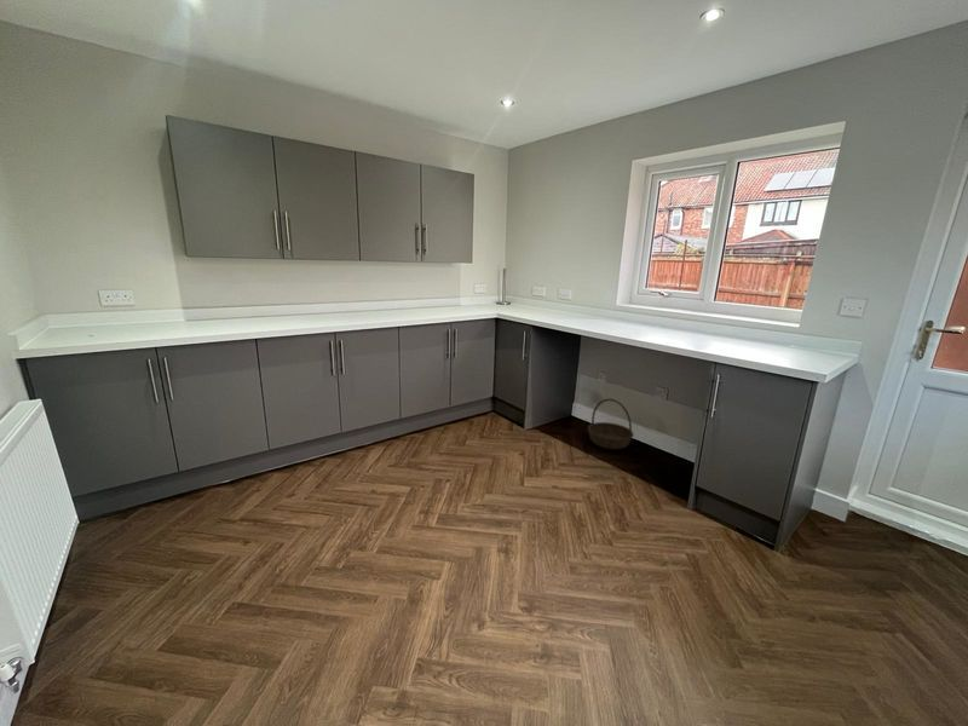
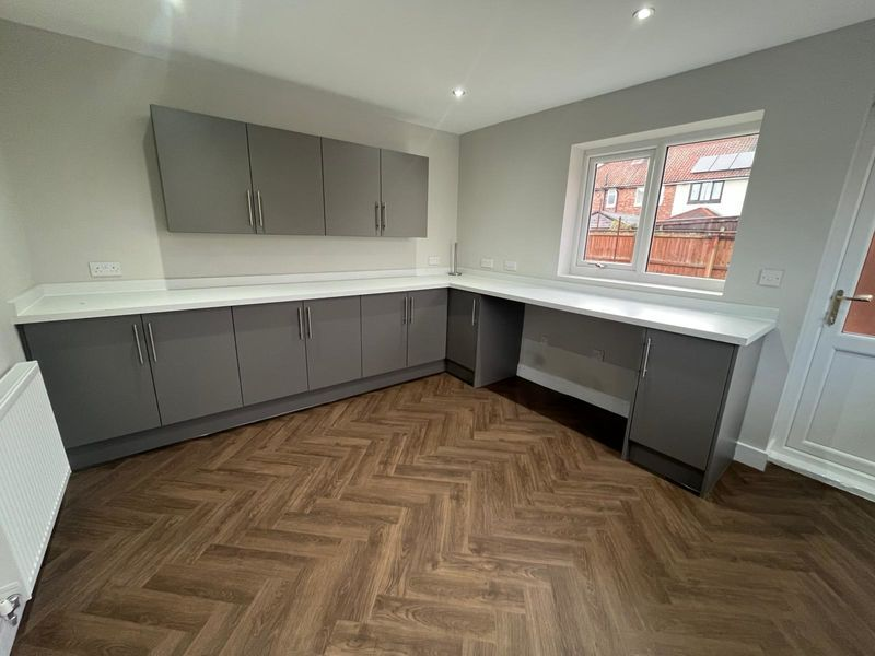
- basket (609, 422)
